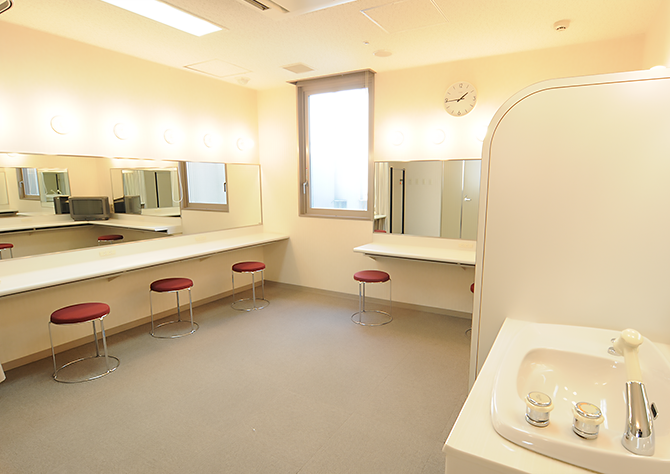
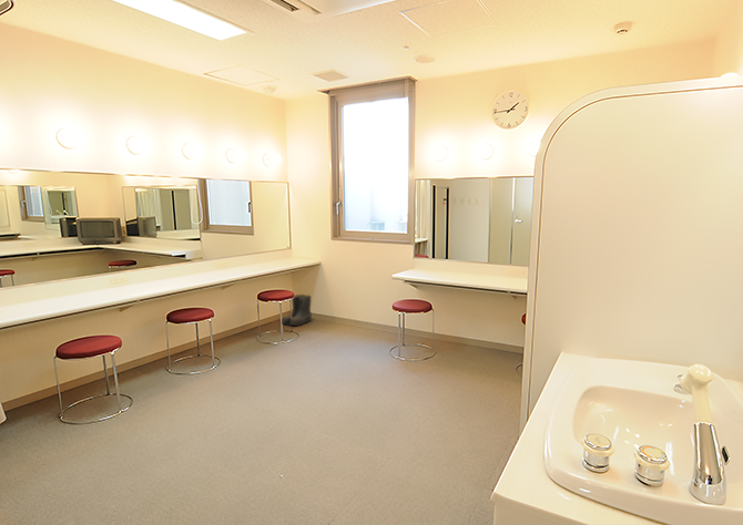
+ boots (296, 309)
